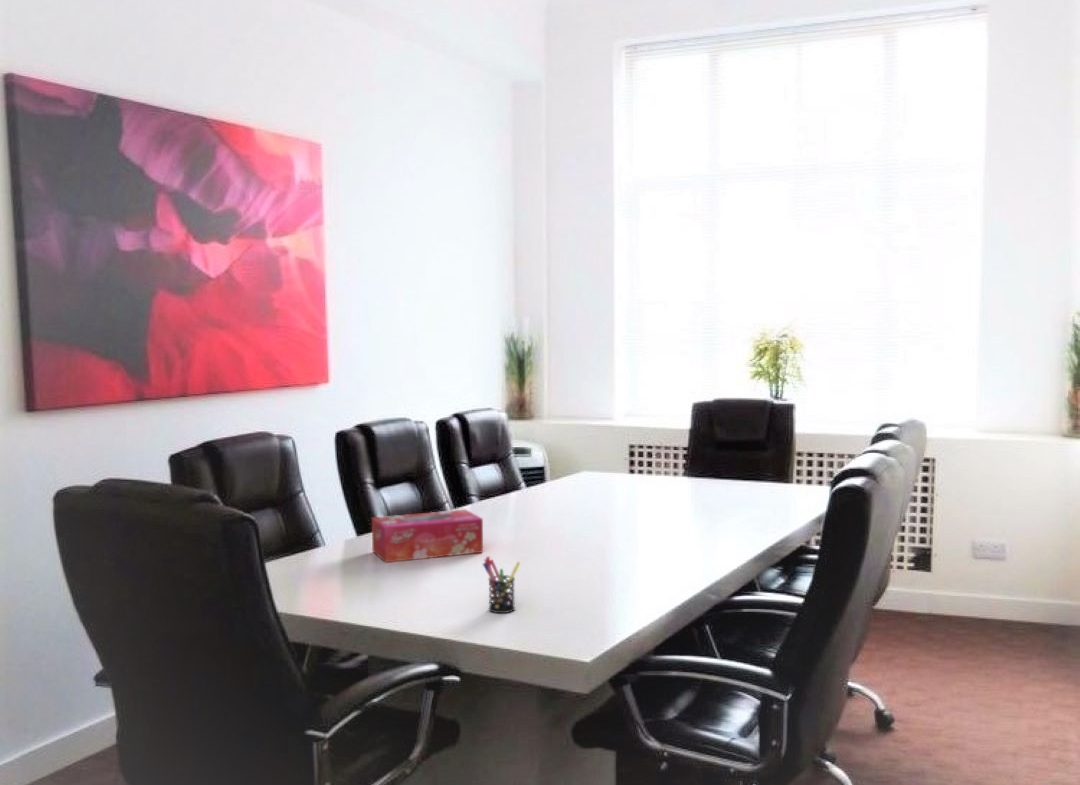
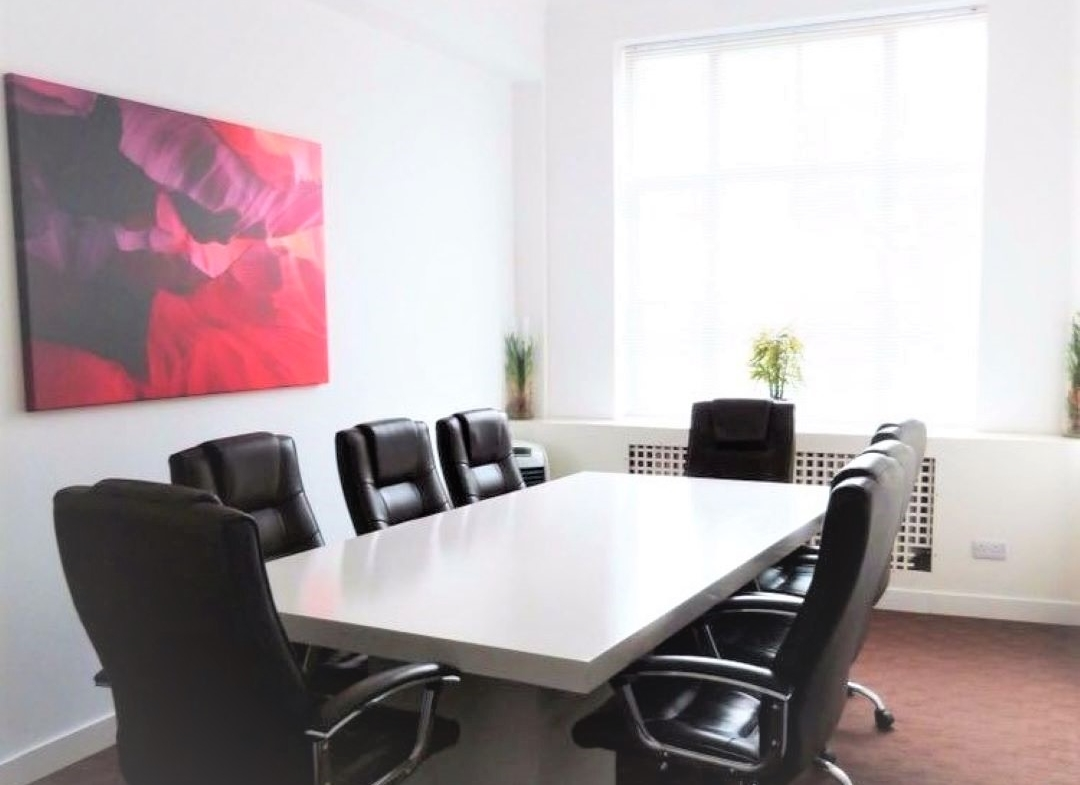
- tissue box (427, 534)
- pen holder (500, 583)
